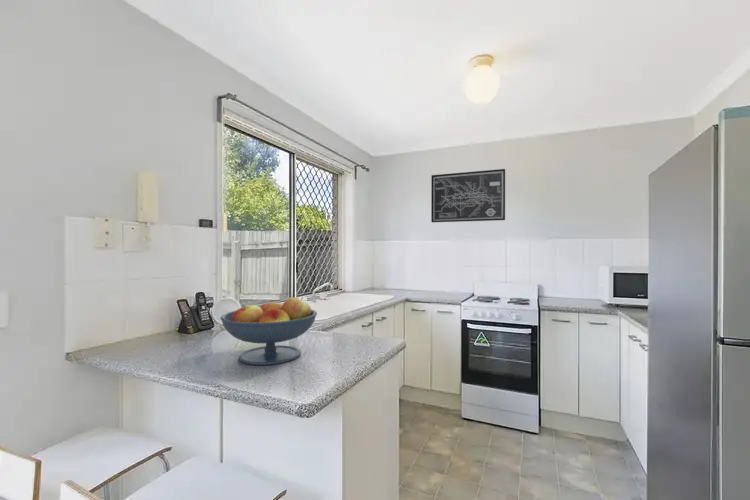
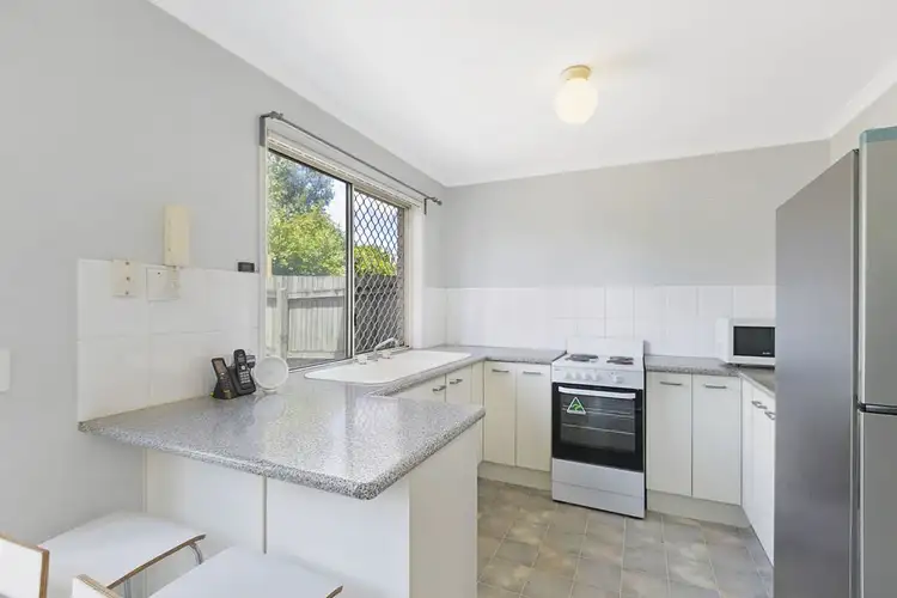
- fruit bowl (270, 327)
- wall art (467, 196)
